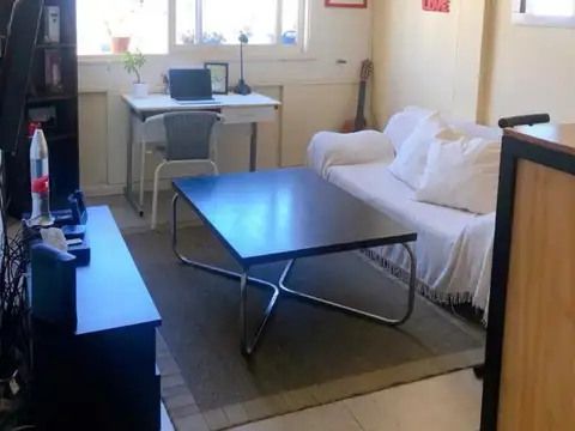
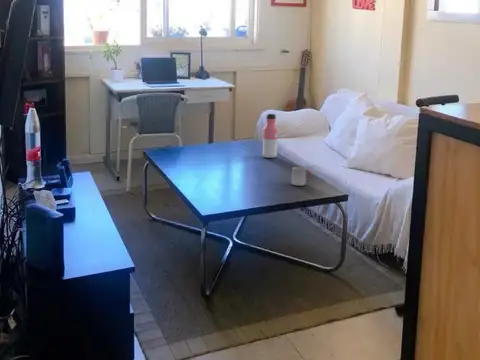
+ water bottle (270, 135)
+ cup (301, 176)
